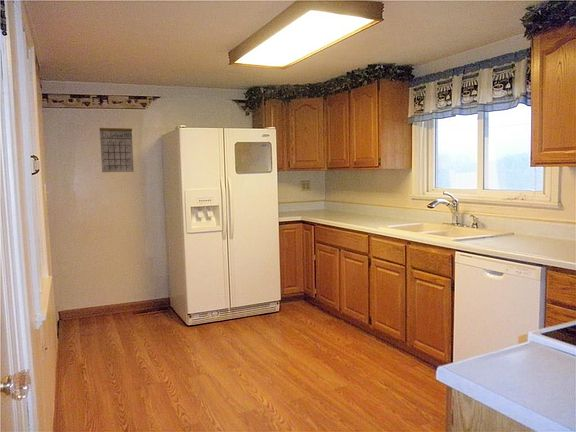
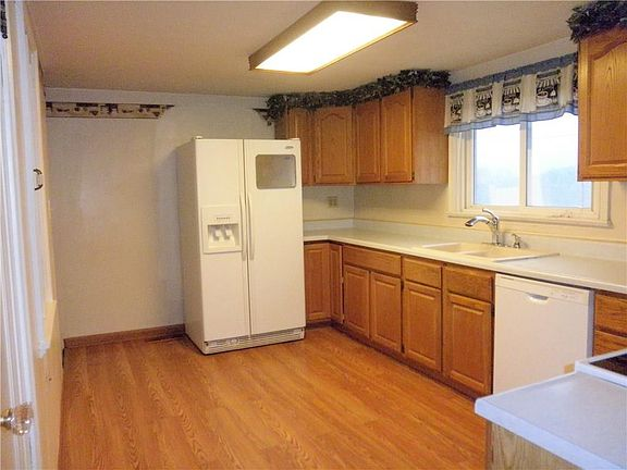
- calendar (116, 145)
